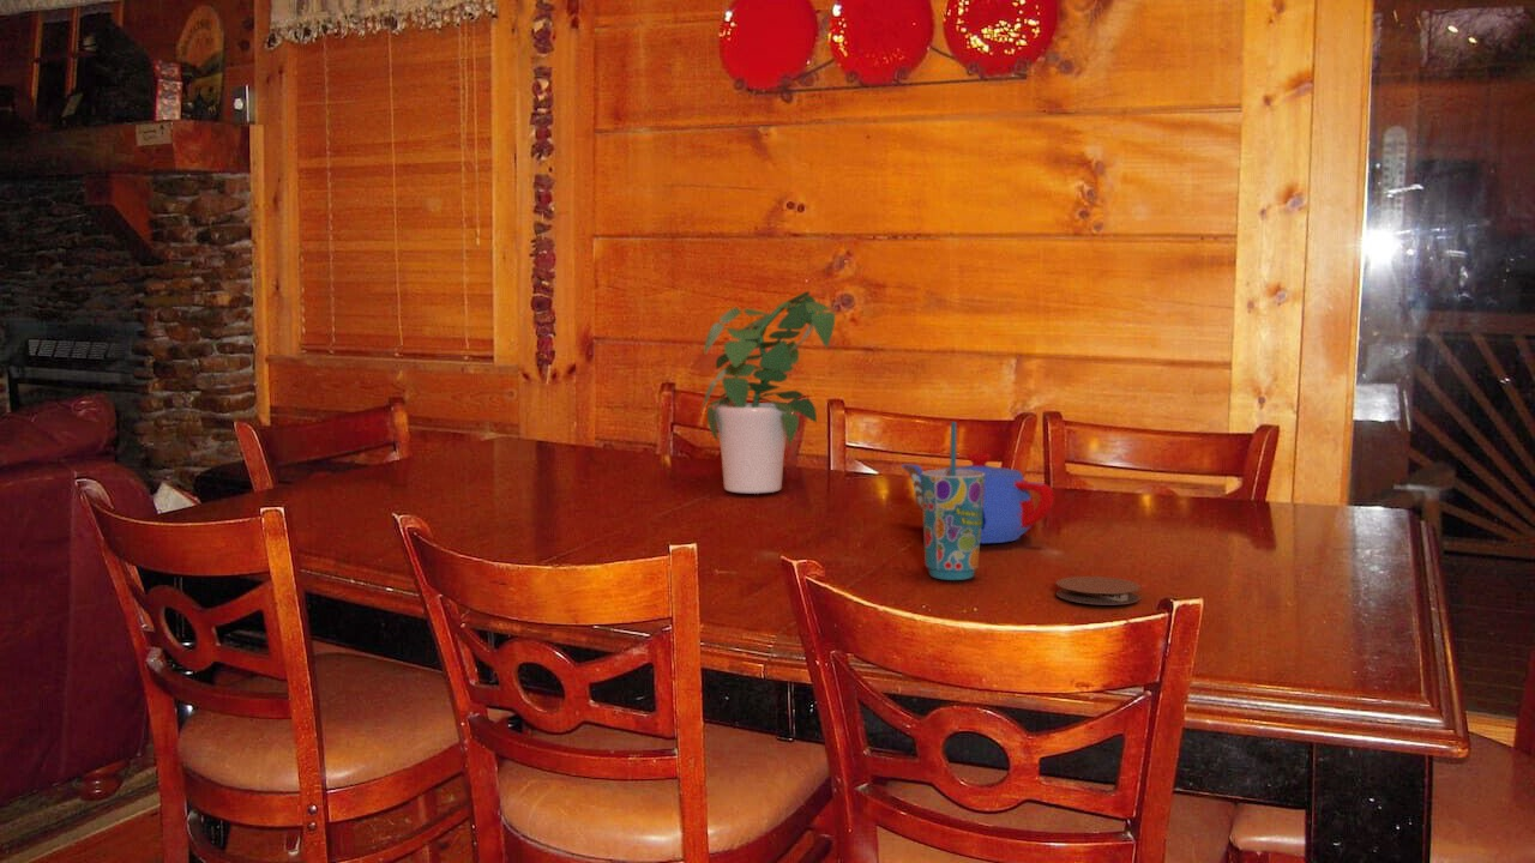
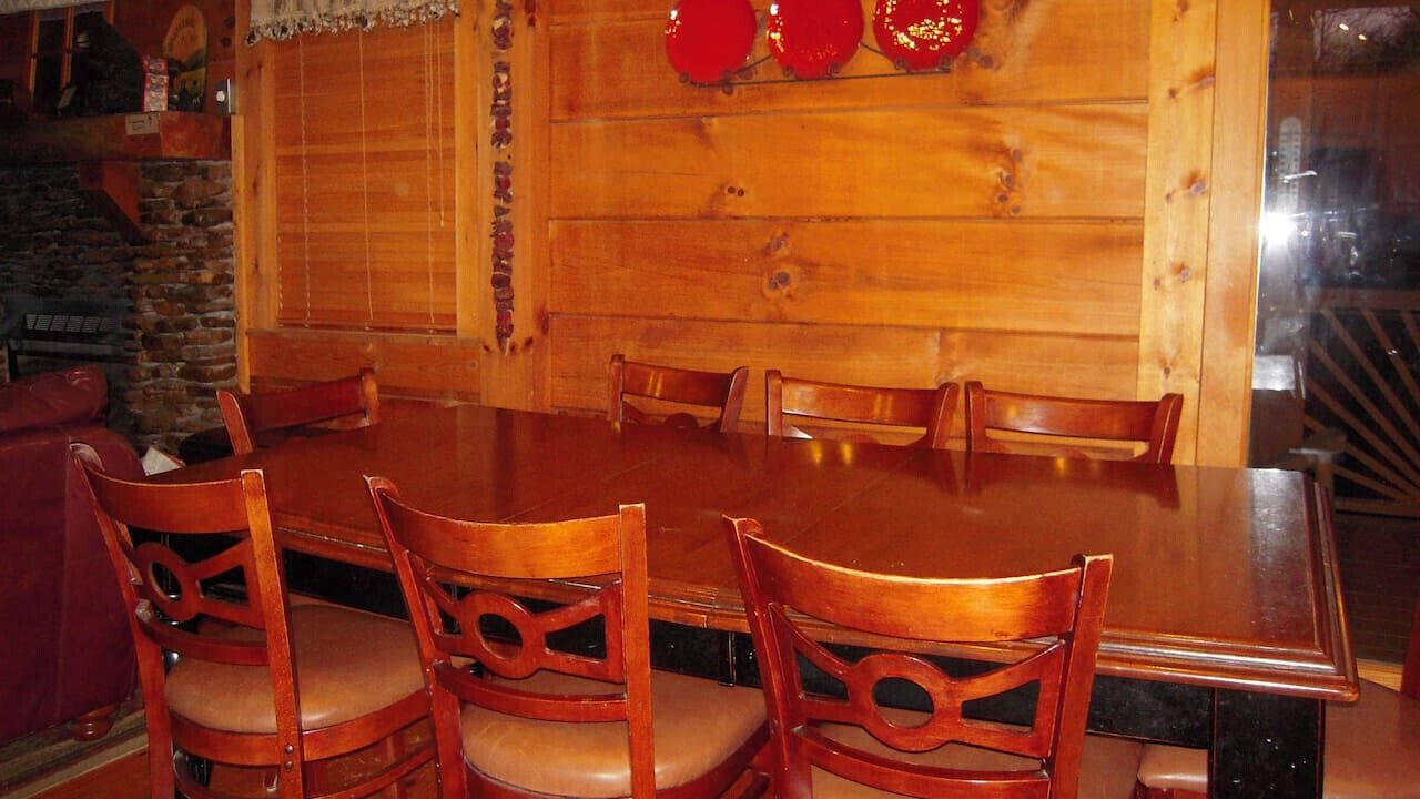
- coaster (1097, 590)
- teapot (983, 495)
- cup (952, 499)
- potted plant (768, 390)
